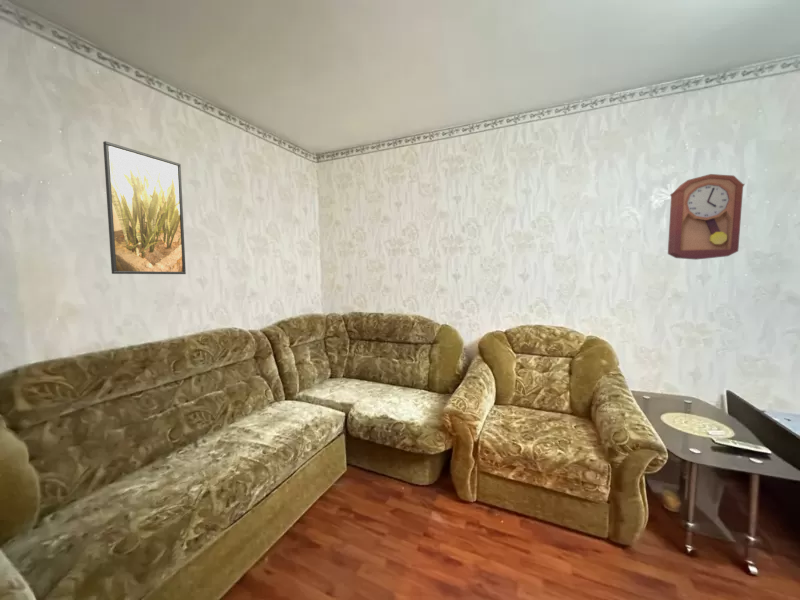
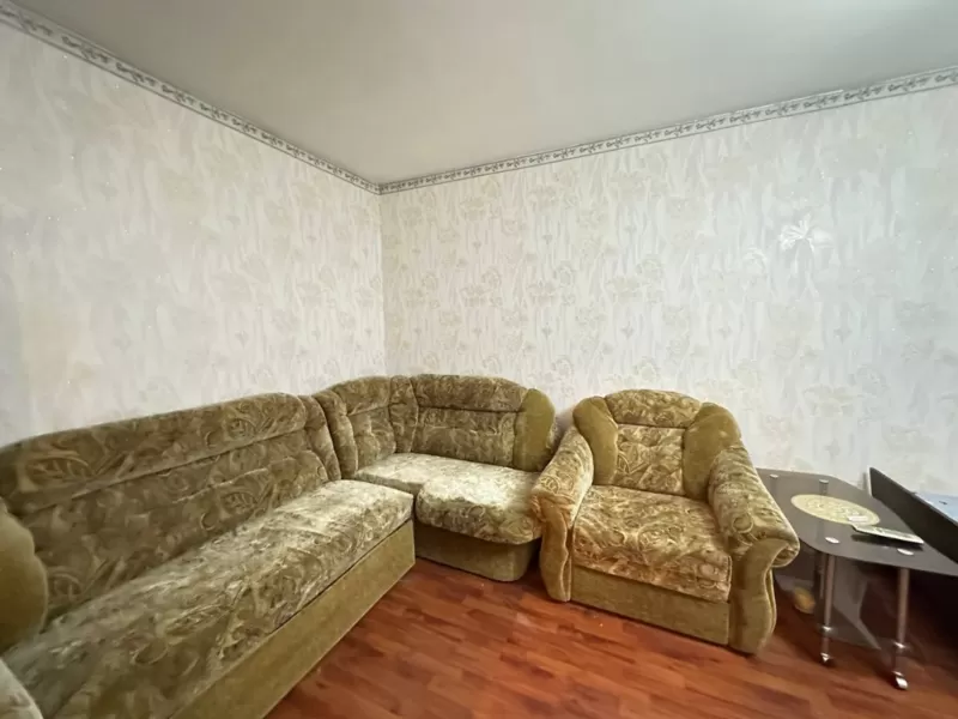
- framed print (148, 214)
- pendulum clock (703, 218)
